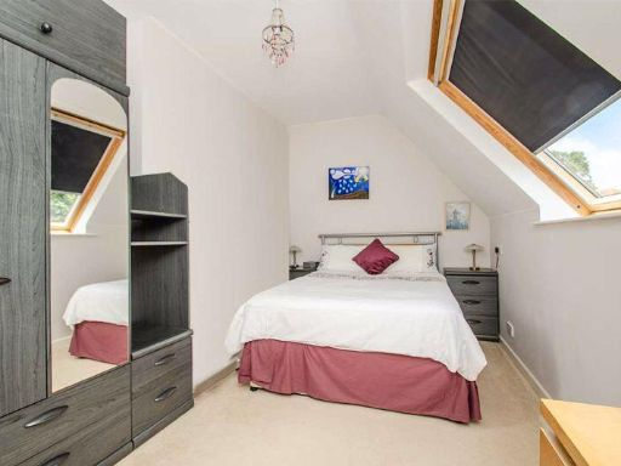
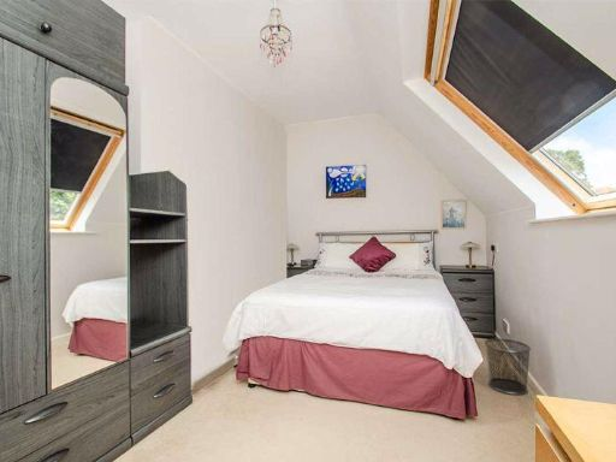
+ waste bin (507, 366)
